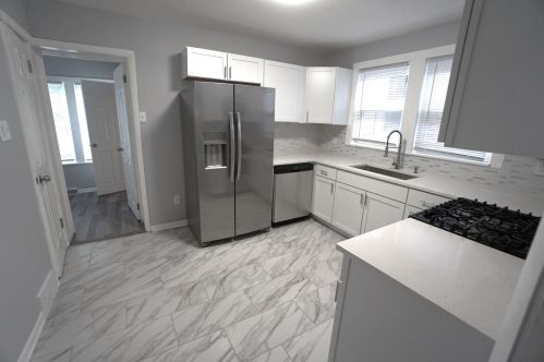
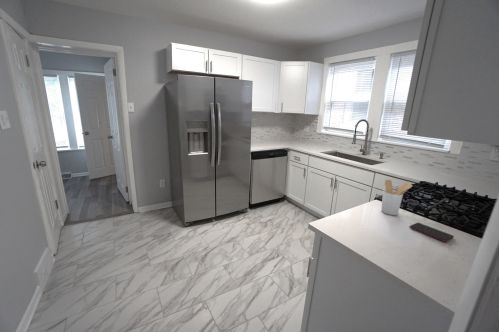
+ utensil holder (396, 197)
+ smartphone (430, 231)
